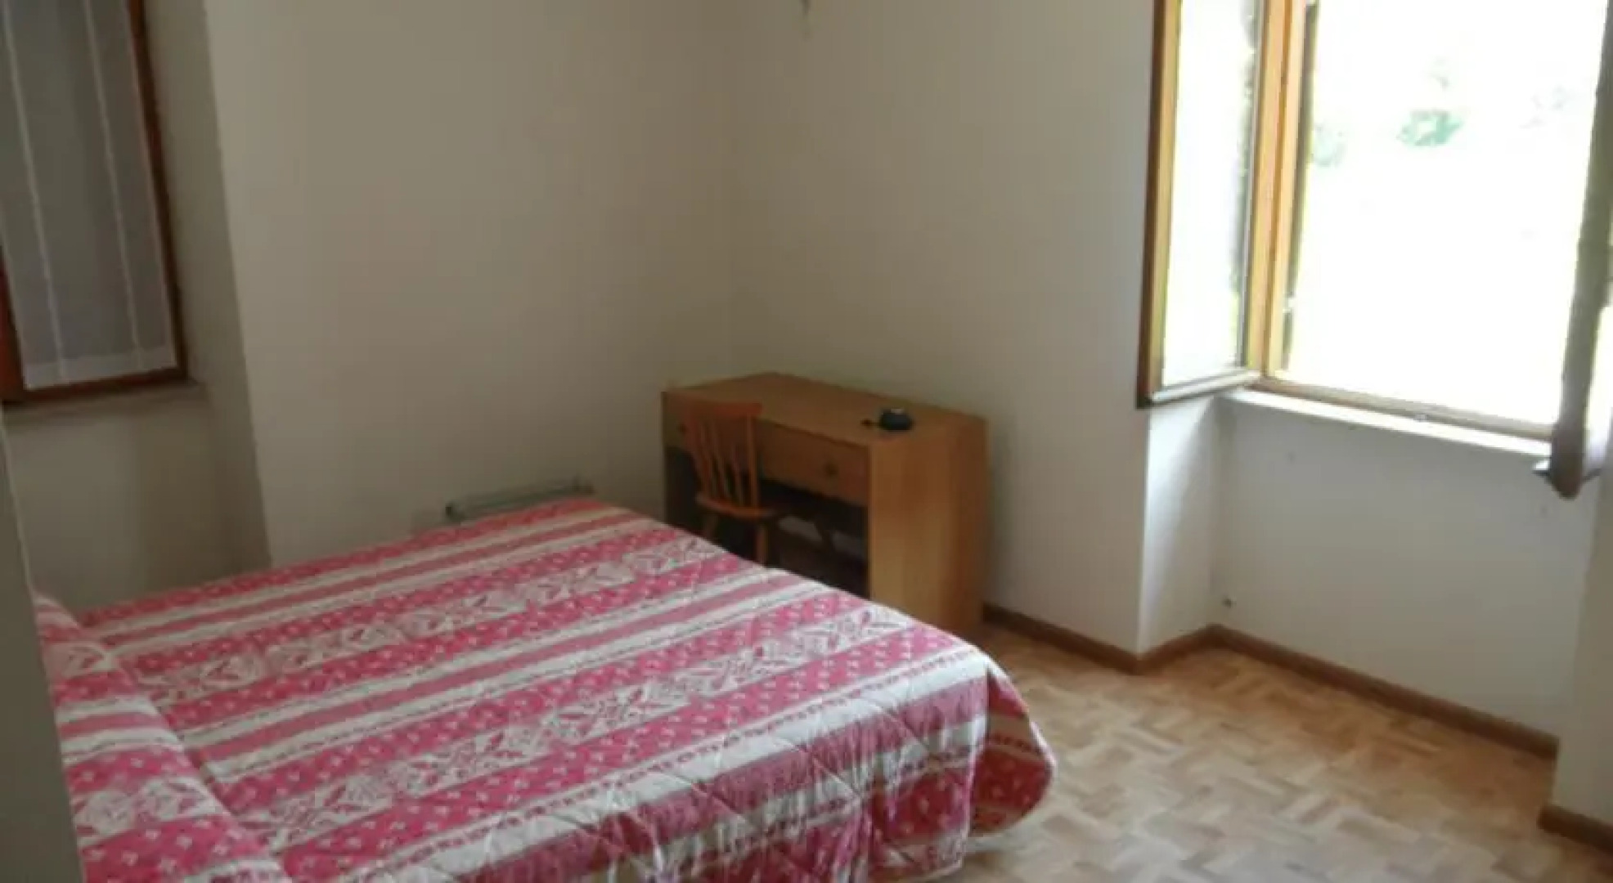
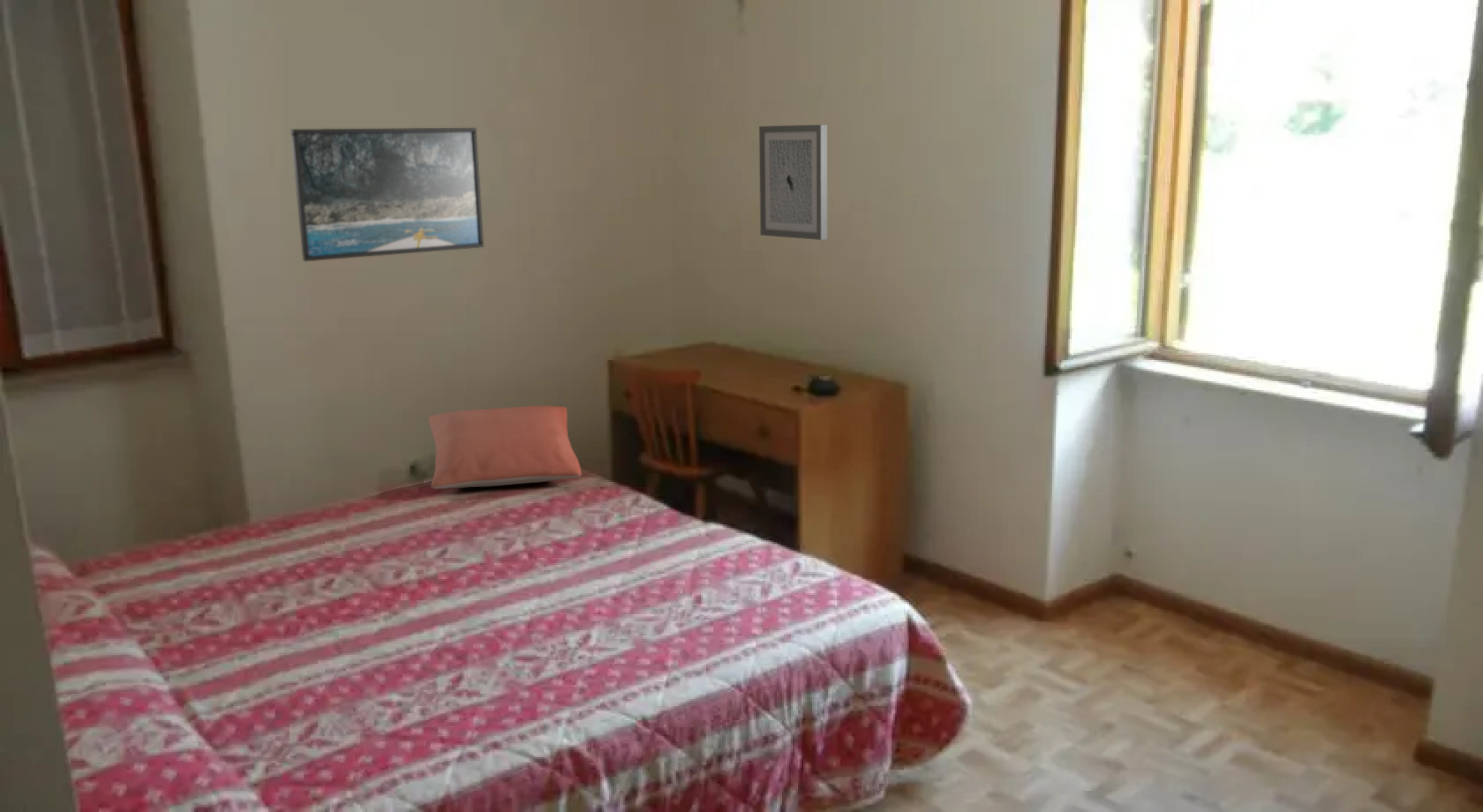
+ pillow (502, 445)
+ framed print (393, 192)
+ wall art (793, 181)
